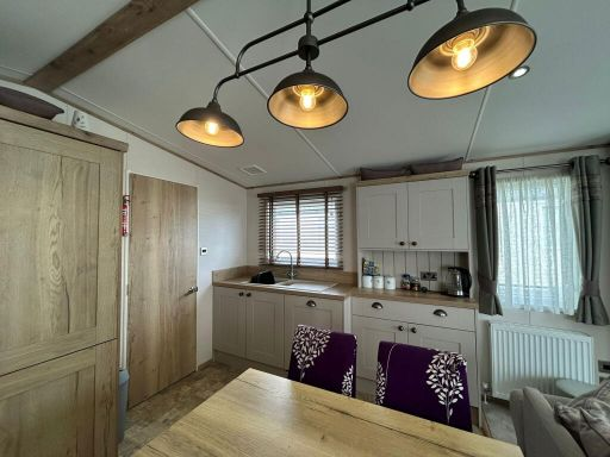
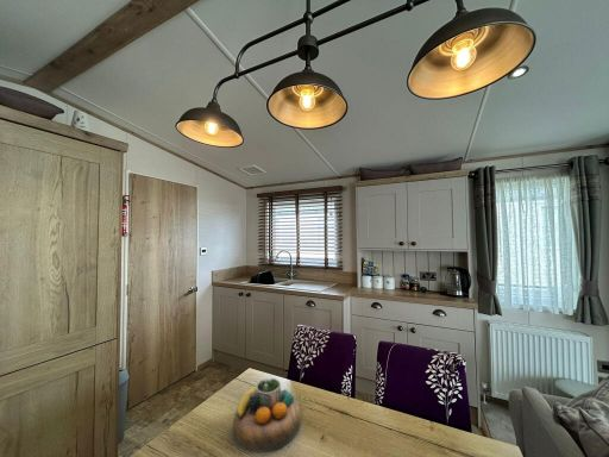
+ decorative bowl (268, 402)
